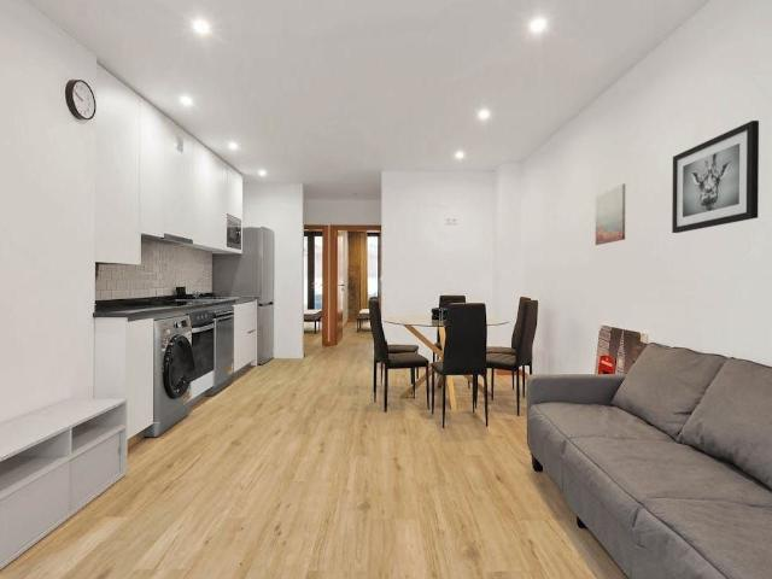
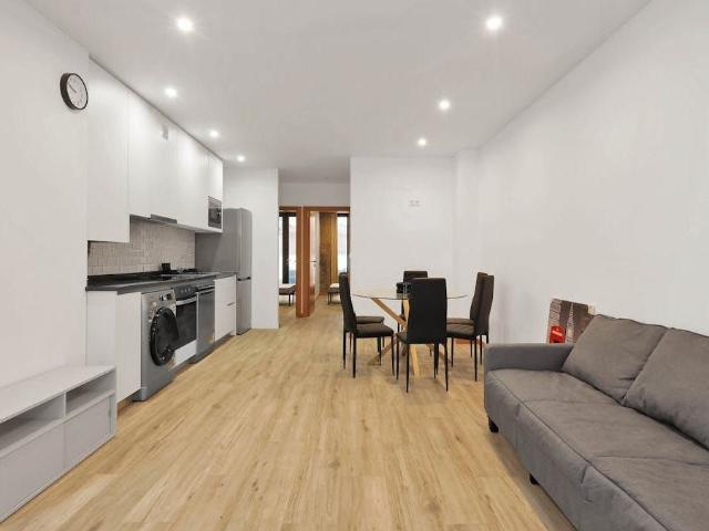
- wall art (709, 183)
- wall art (609, 216)
